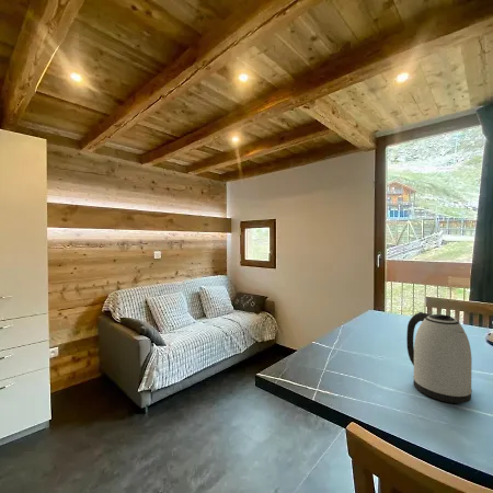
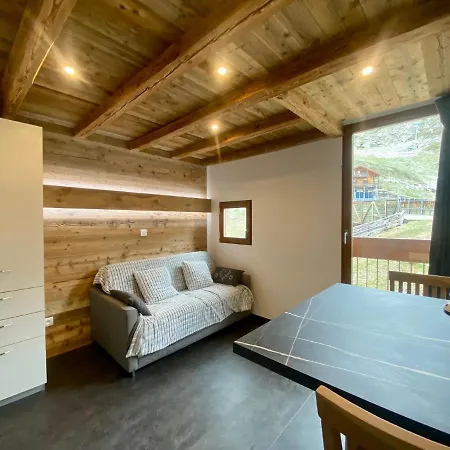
- kettle (433, 348)
